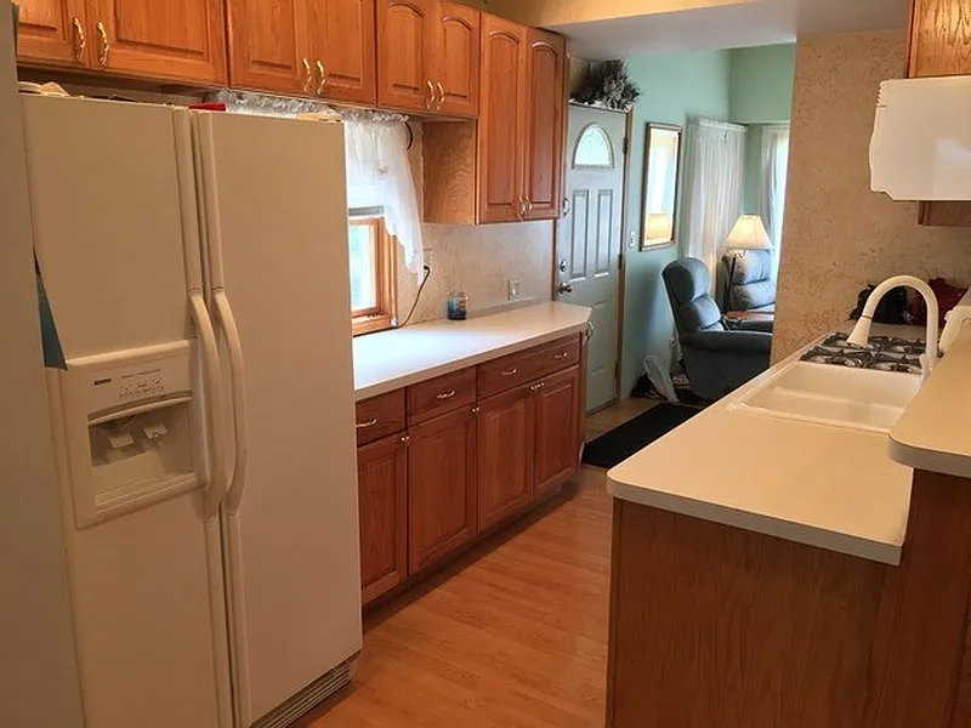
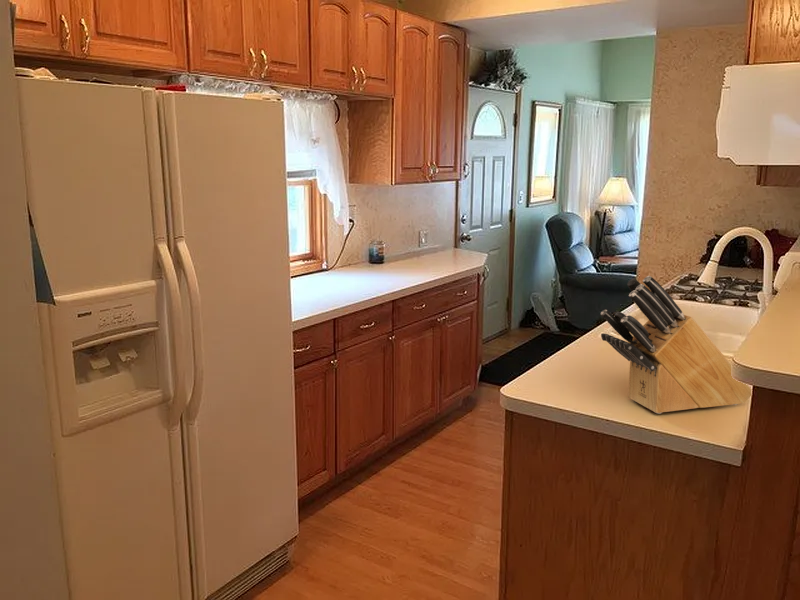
+ knife block (677, 339)
